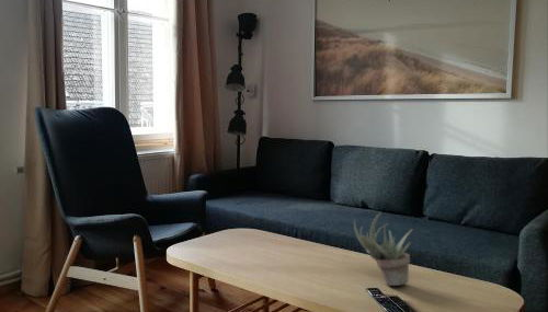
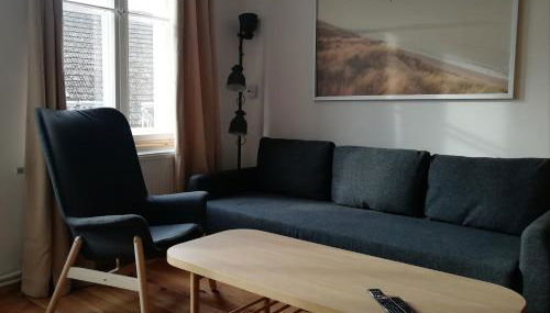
- succulent plant (380, 246)
